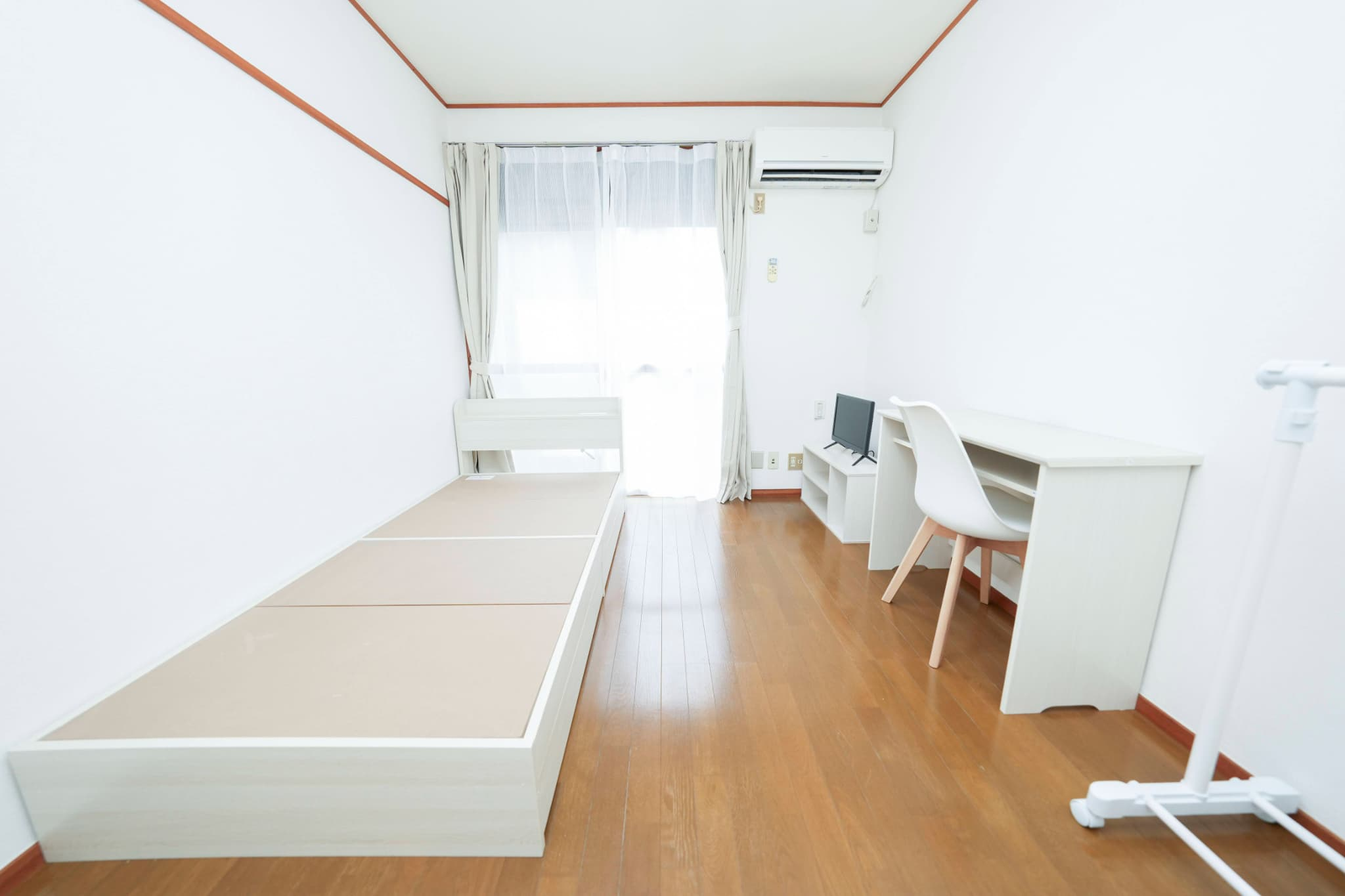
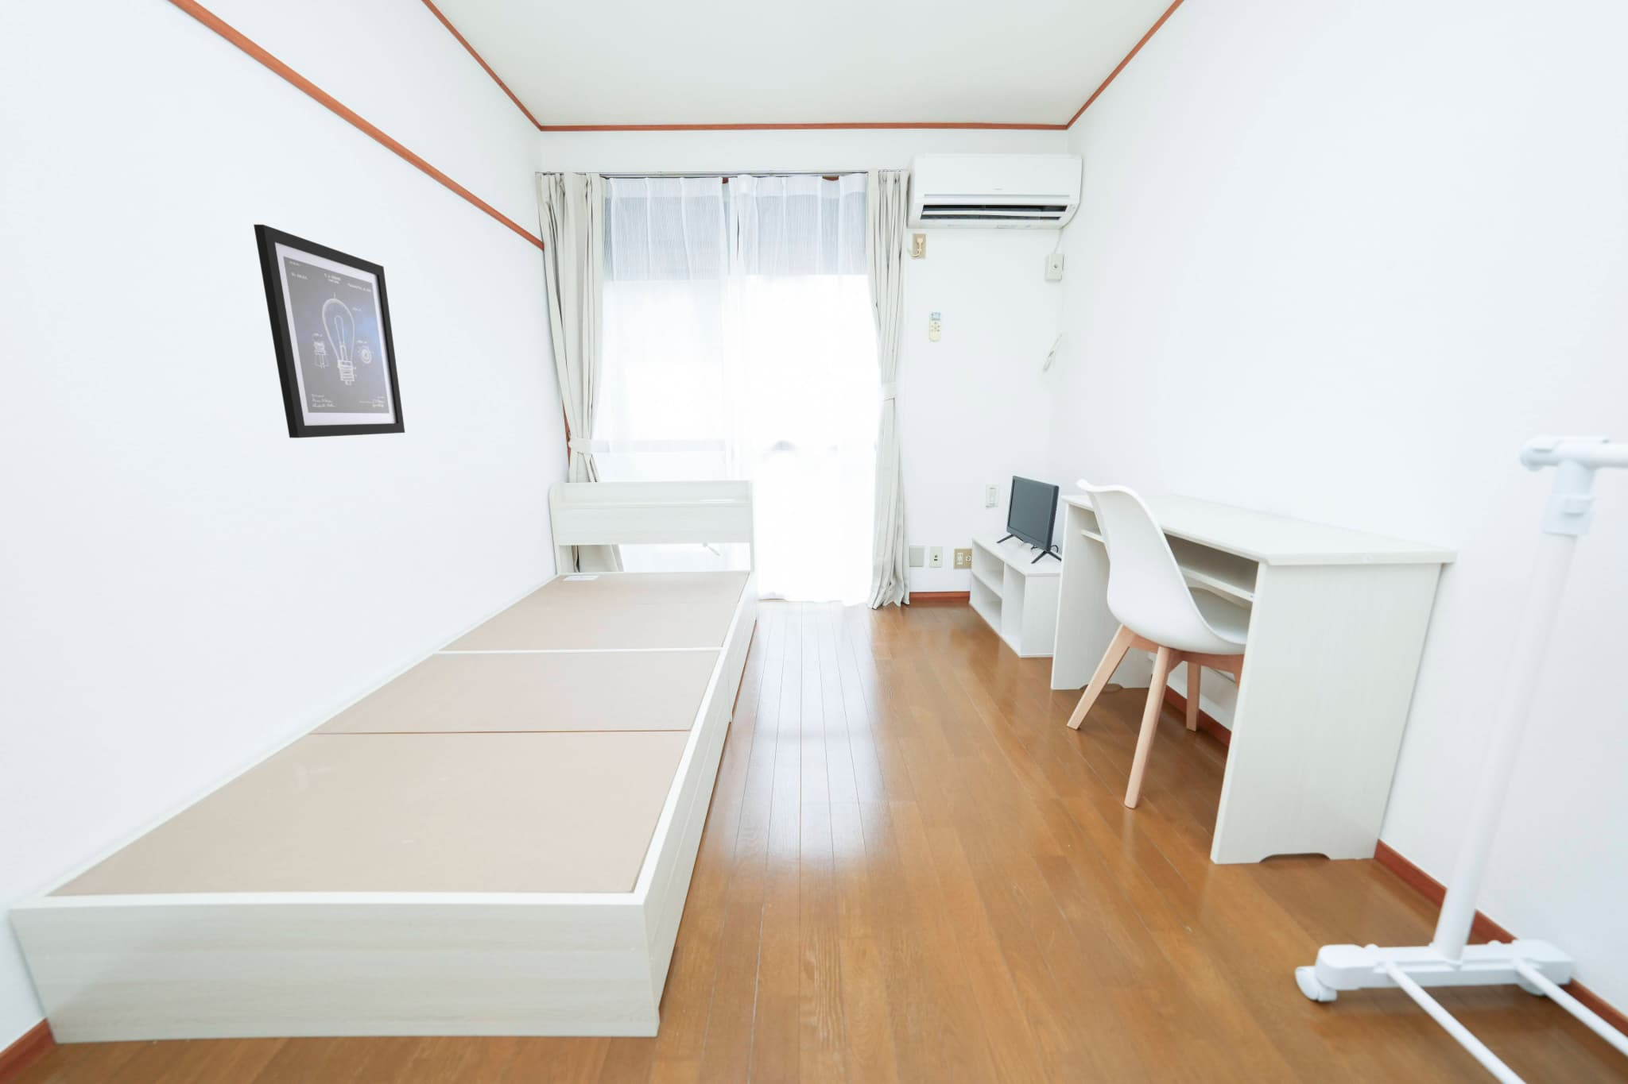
+ wall art (340, 344)
